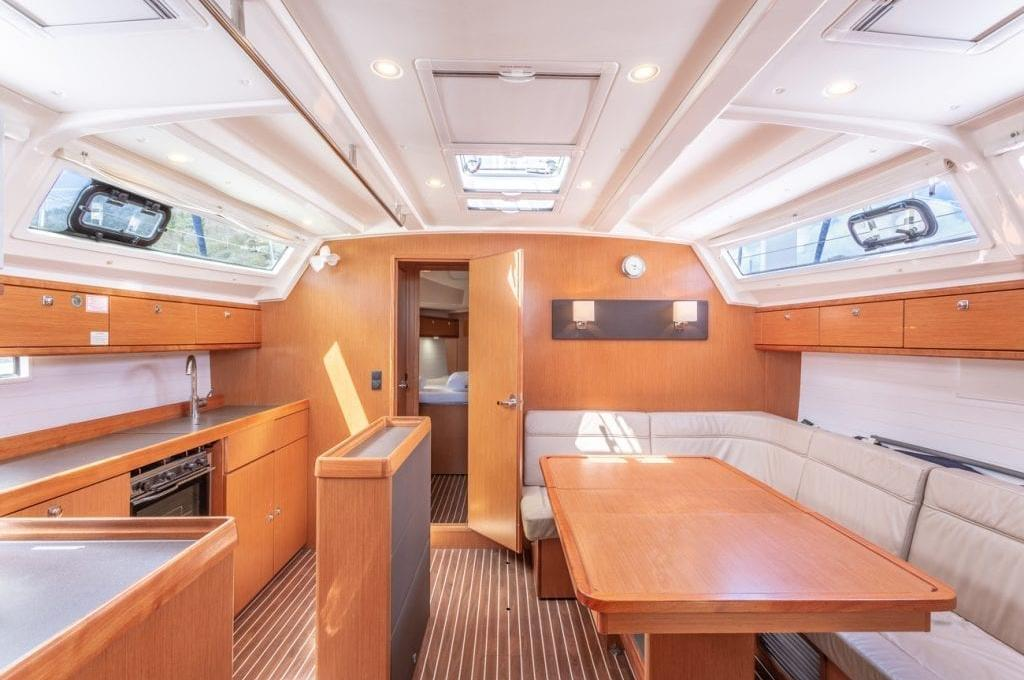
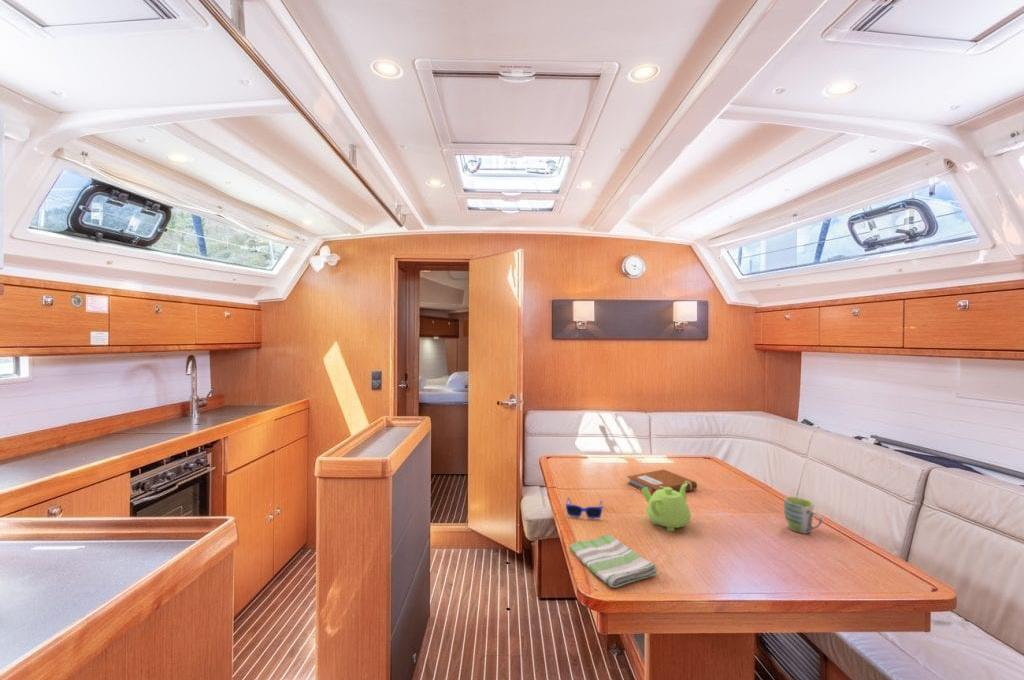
+ dish towel (610, 556)
+ sunglasses (584, 508)
+ notebook (660, 483)
+ teapot (664, 503)
+ mug (803, 516)
